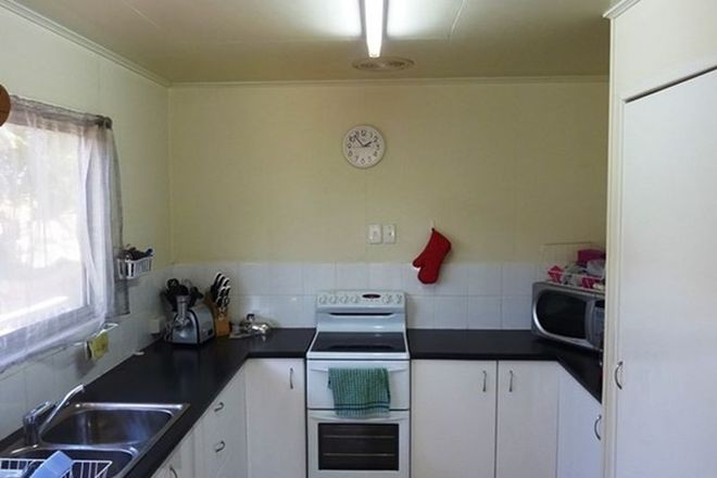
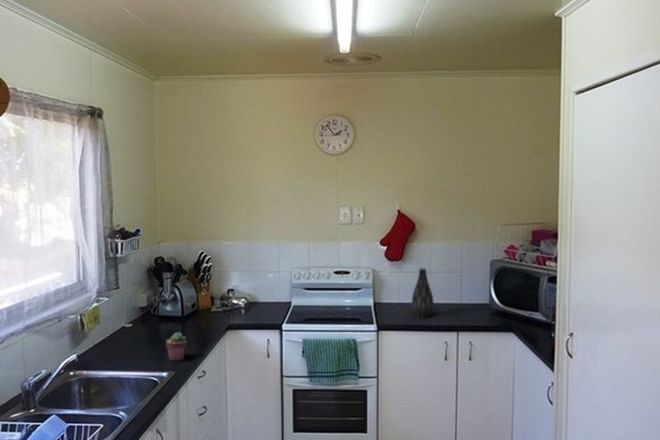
+ potted succulent (176, 345)
+ vase (422, 292)
